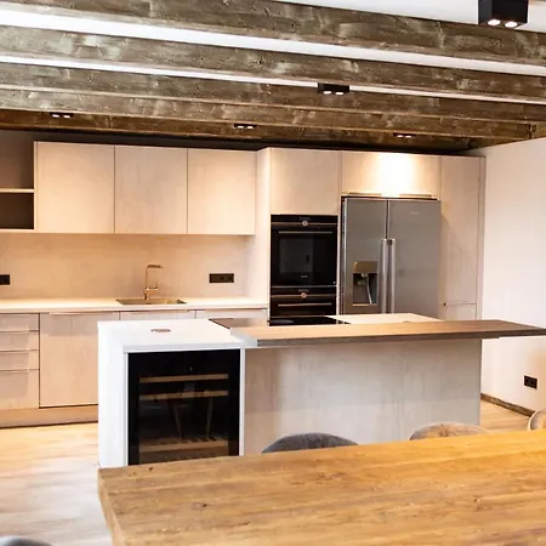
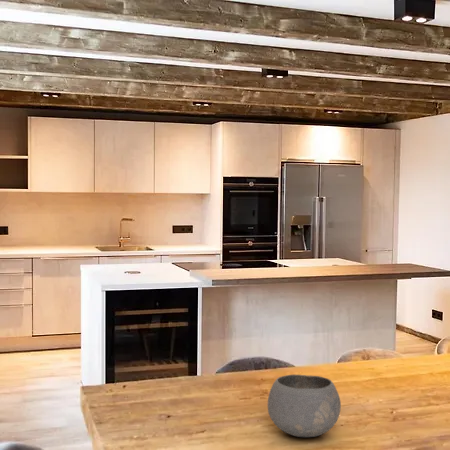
+ bowl (303, 406)
